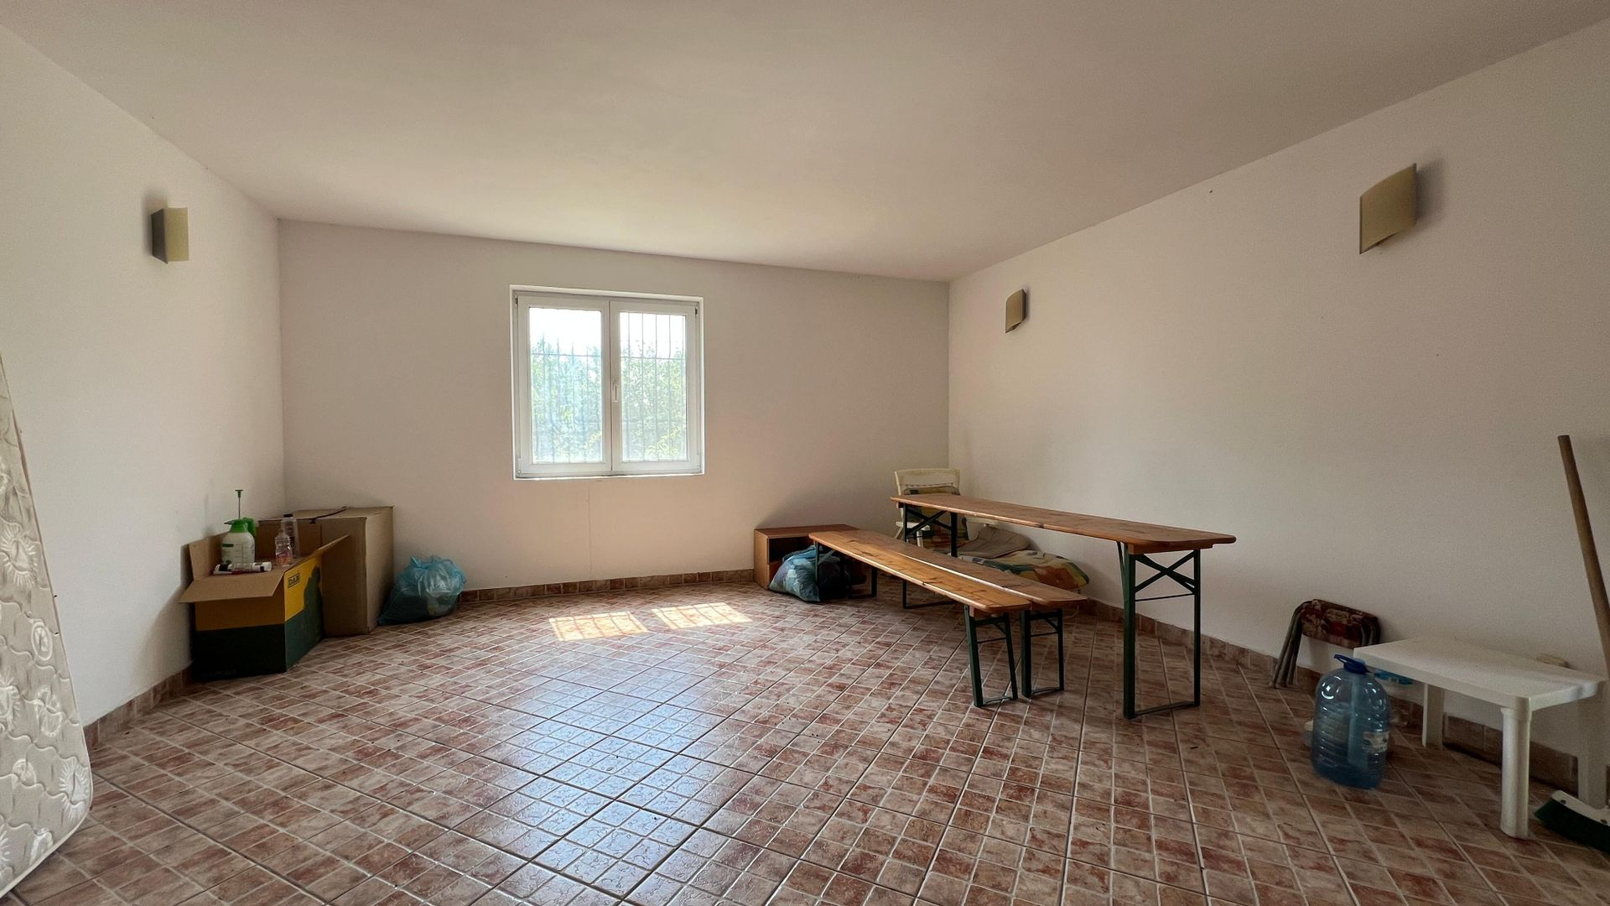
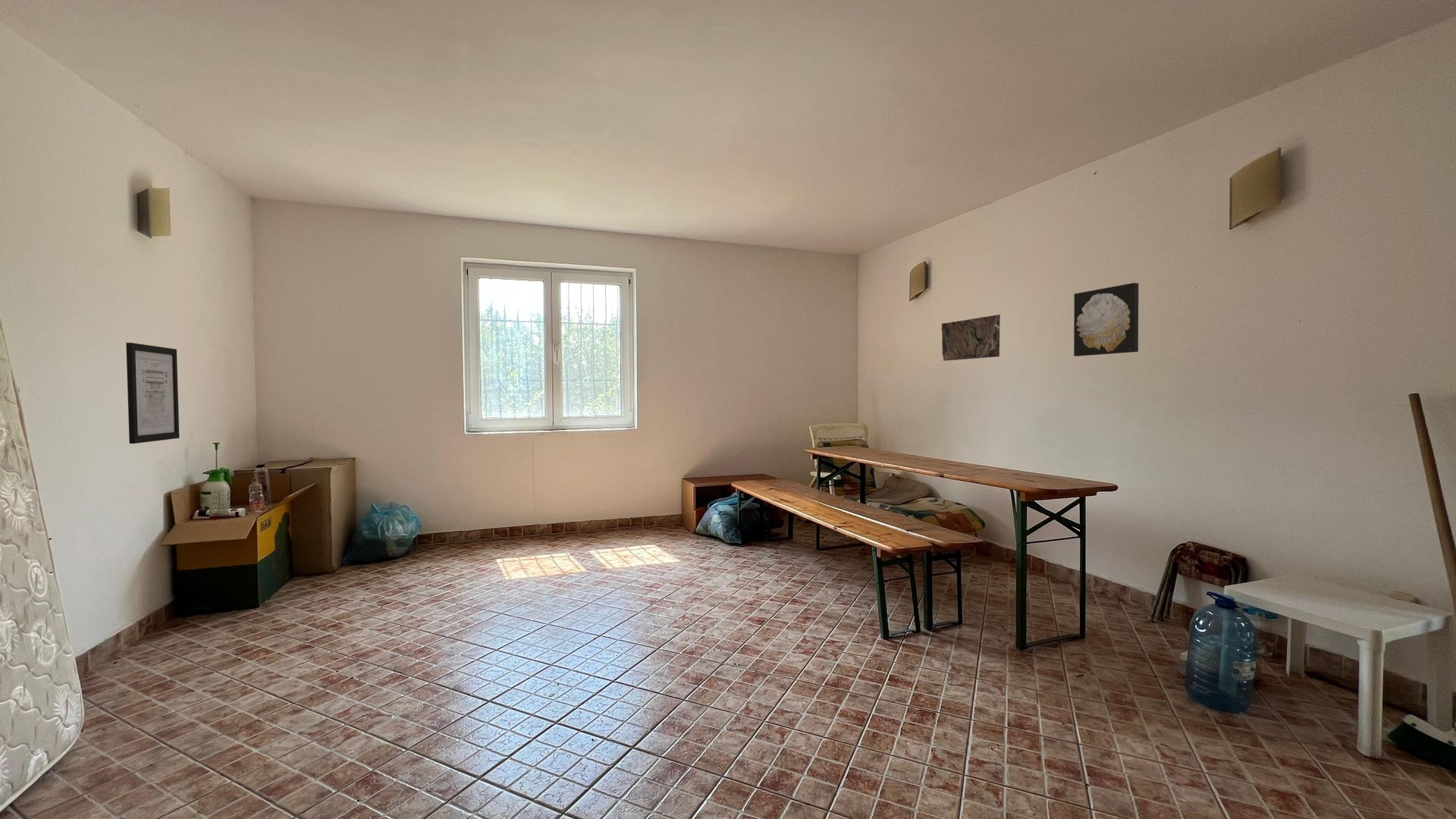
+ wall art (1105, 321)
+ map (969, 339)
+ wall art (154, 393)
